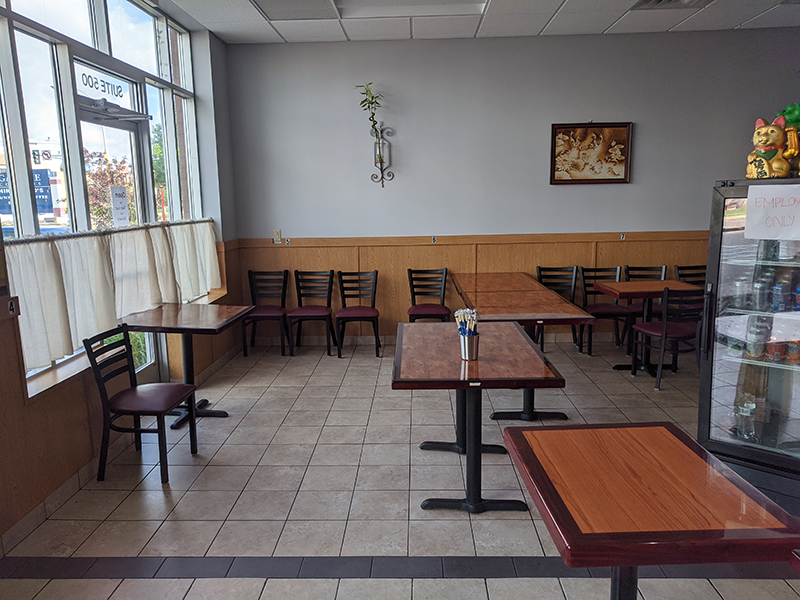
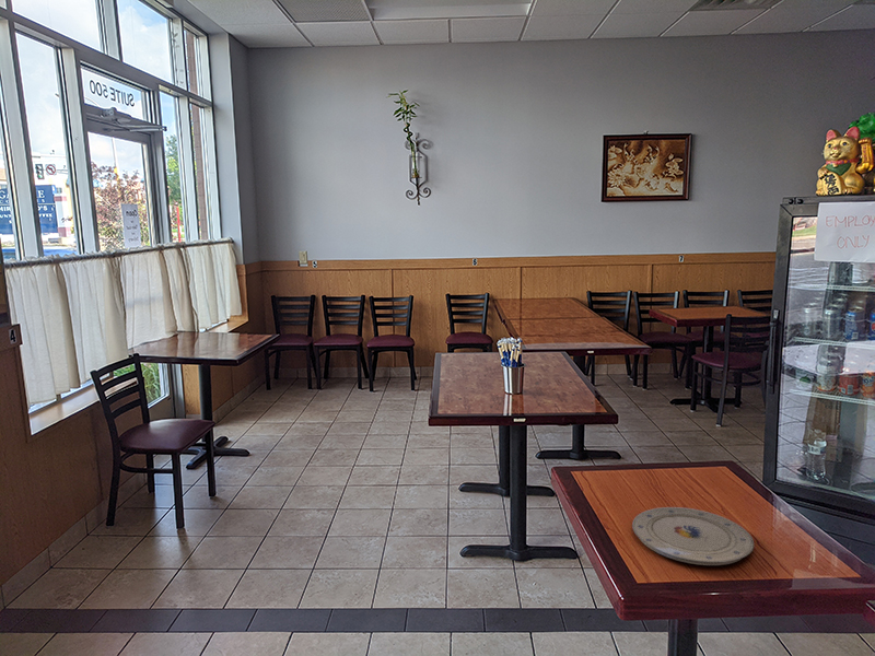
+ plate (690, 535)
